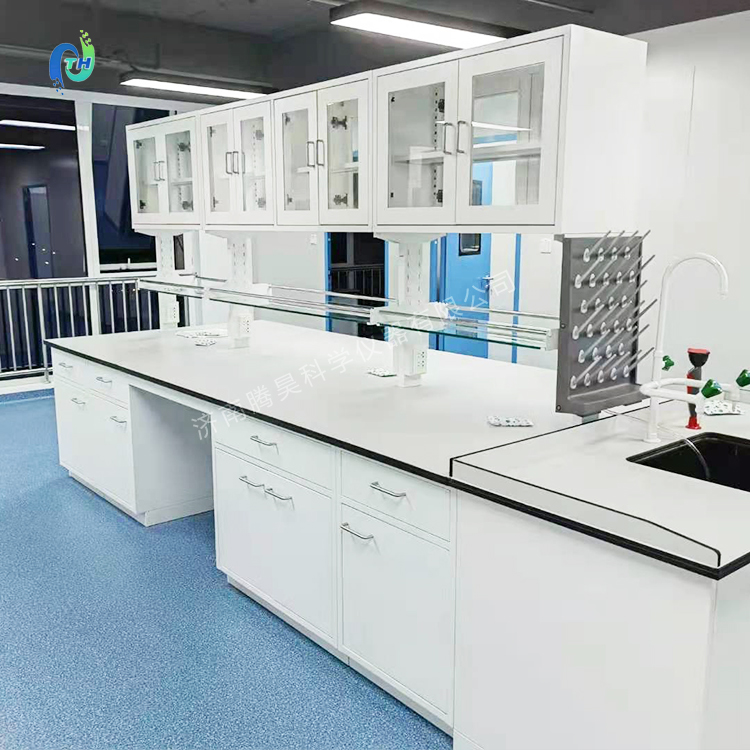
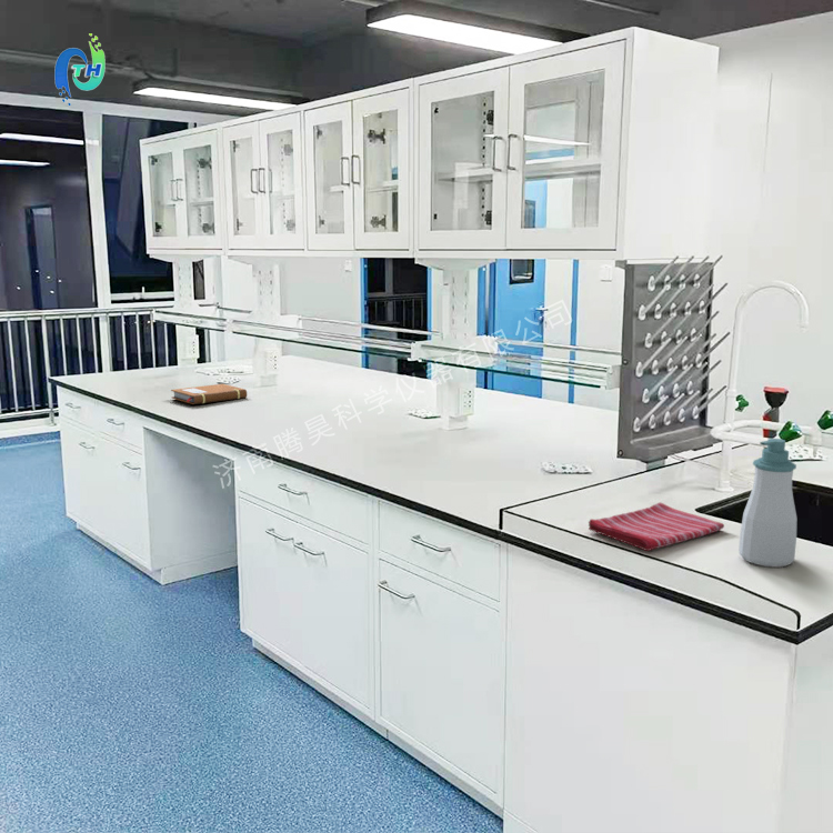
+ notebook (208, 393)
+ soap bottle (771, 500)
+ dish towel (654, 524)
